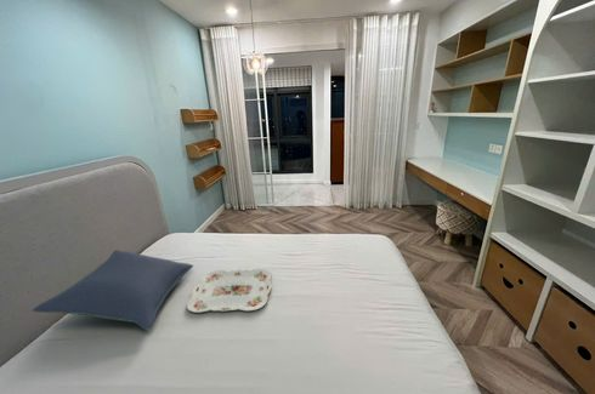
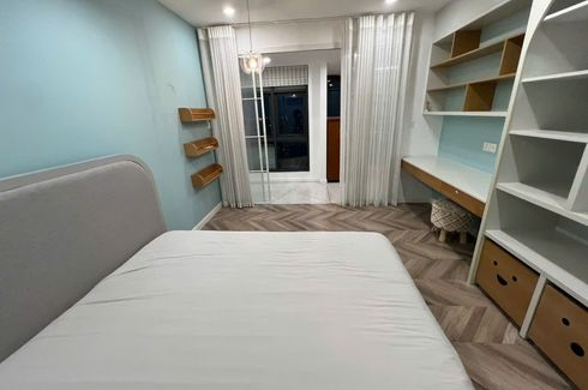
- serving tray (232, 289)
- pillow (129, 284)
